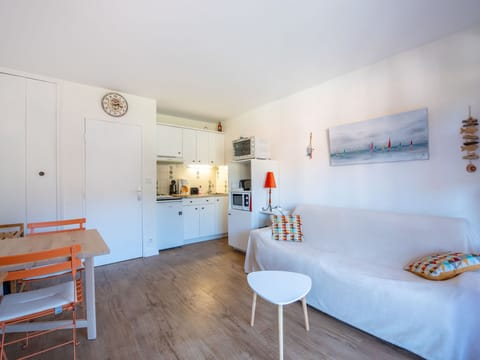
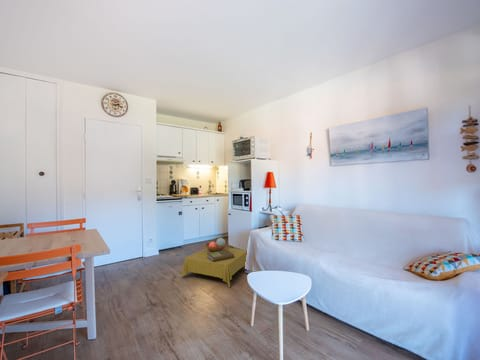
+ side table (218, 256)
